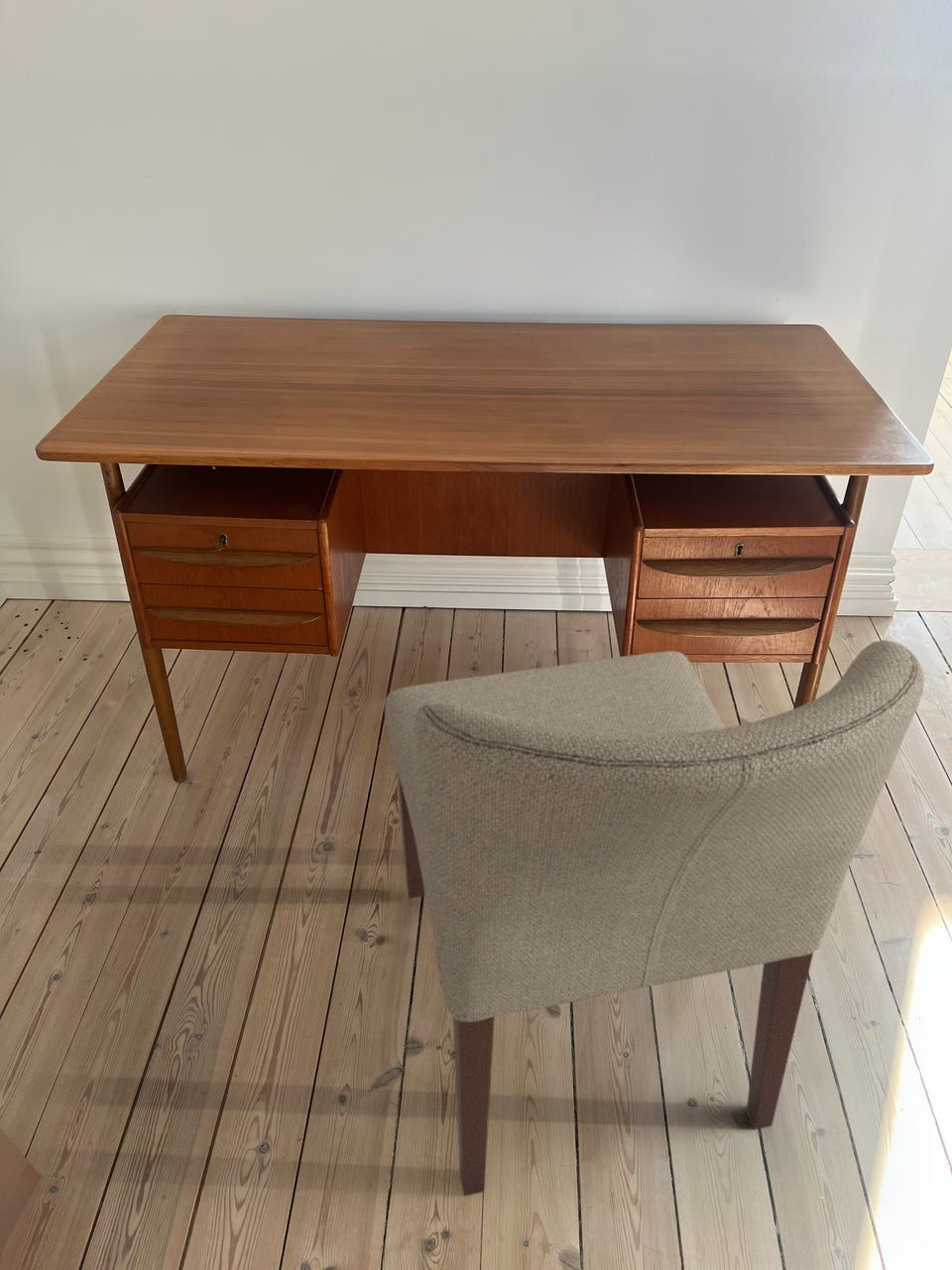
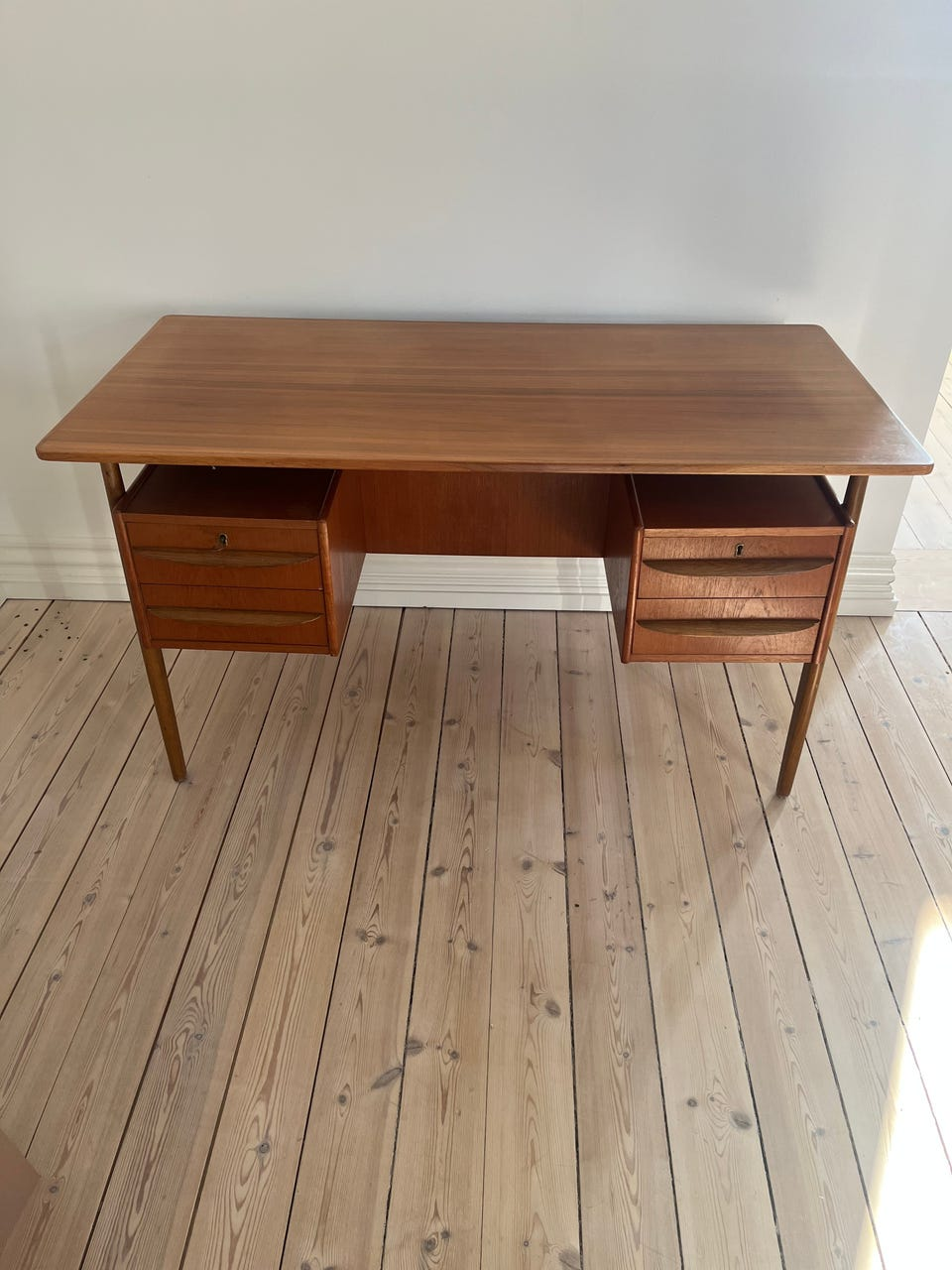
- chair (593, 825)
